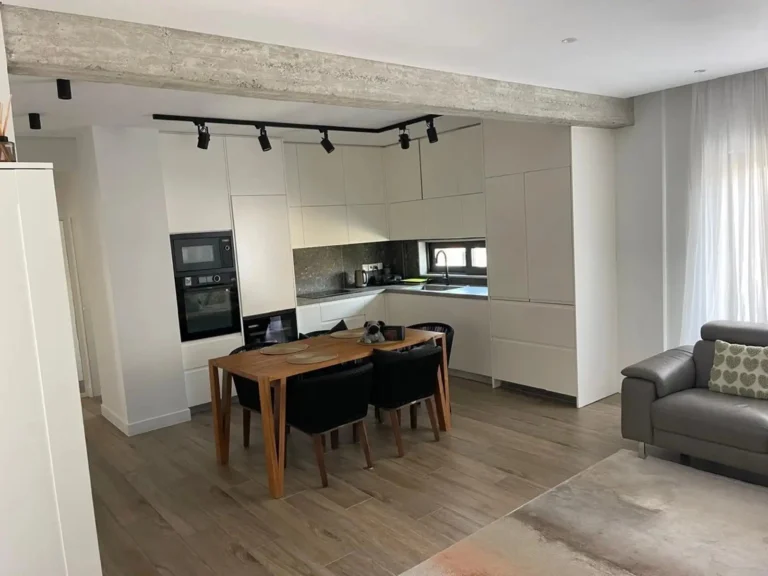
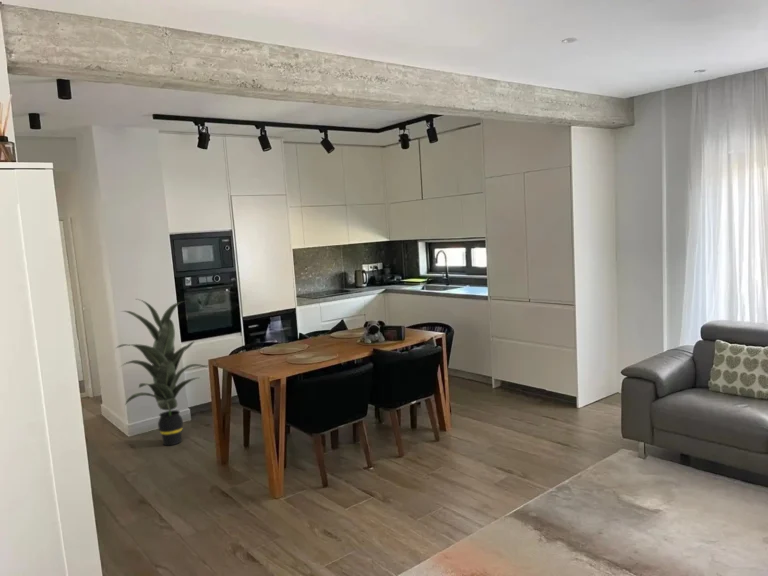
+ indoor plant (158, 370)
